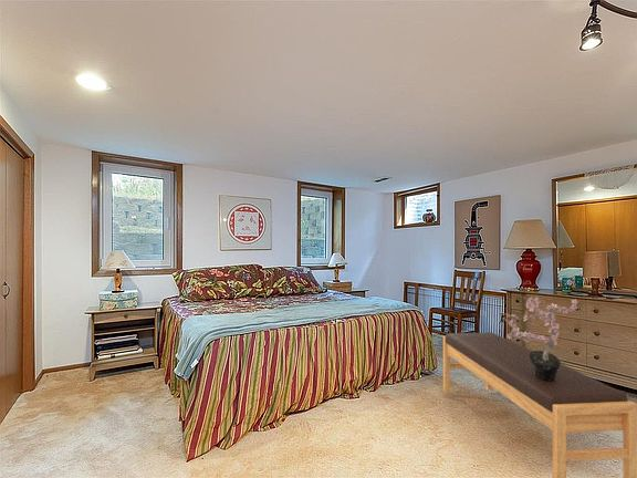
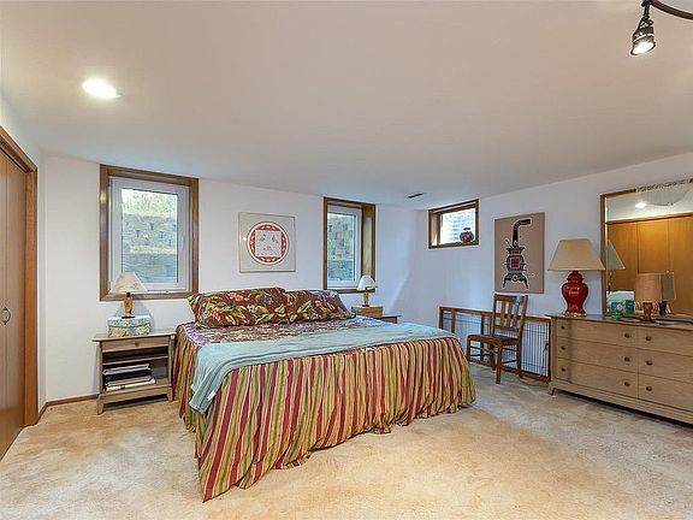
- bench (514, 392)
- potted plant (535, 333)
